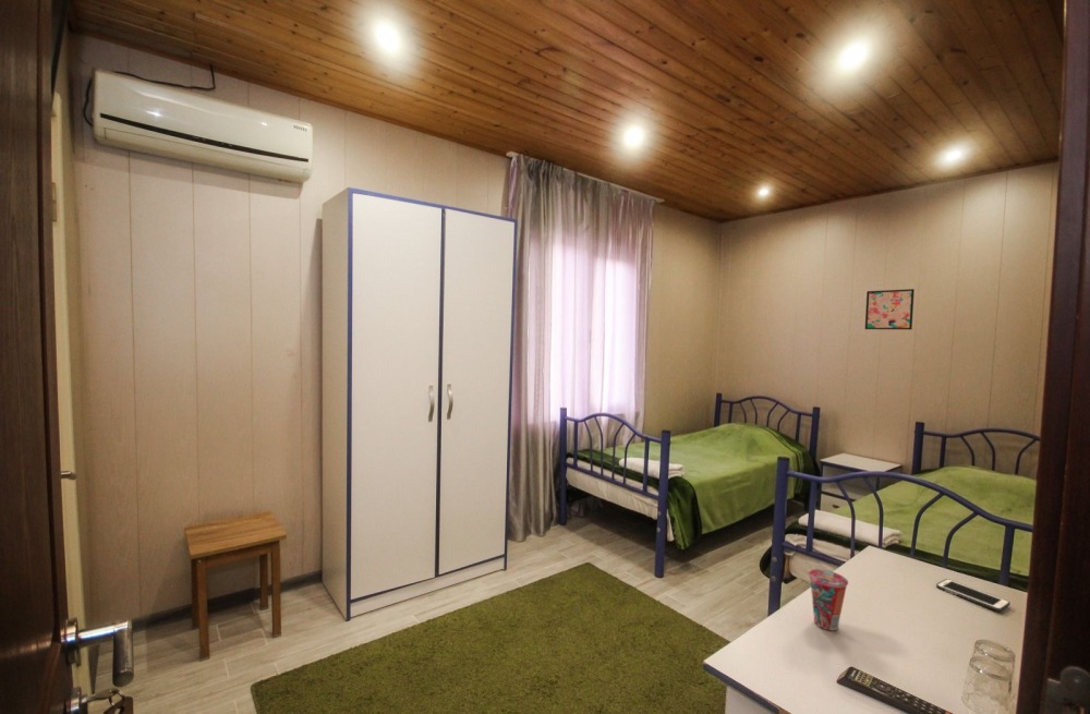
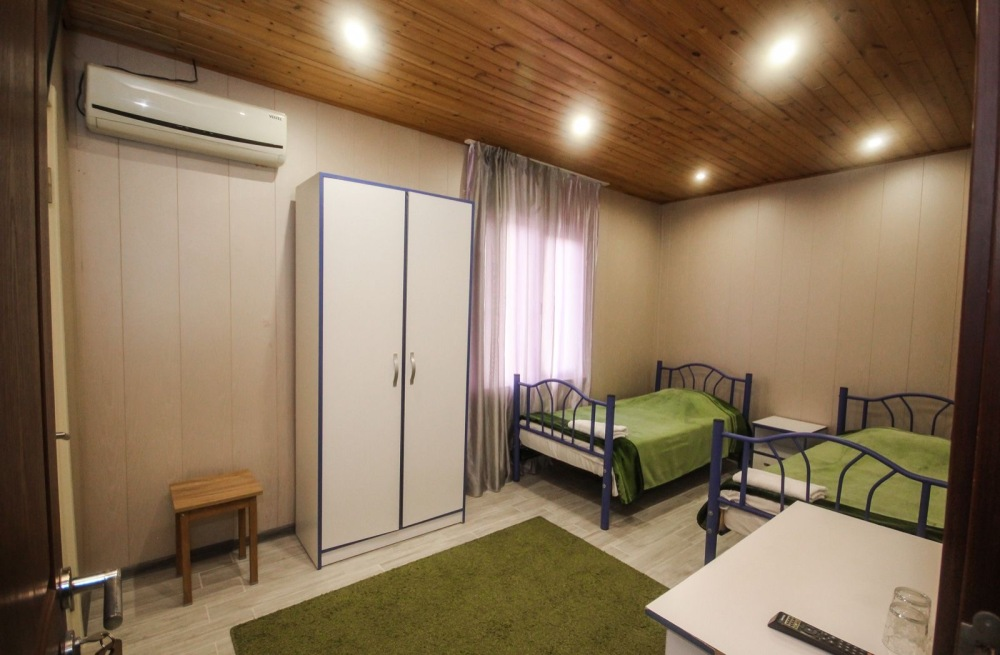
- wall art (888, 310)
- cell phone (971, 594)
- cup (826, 601)
